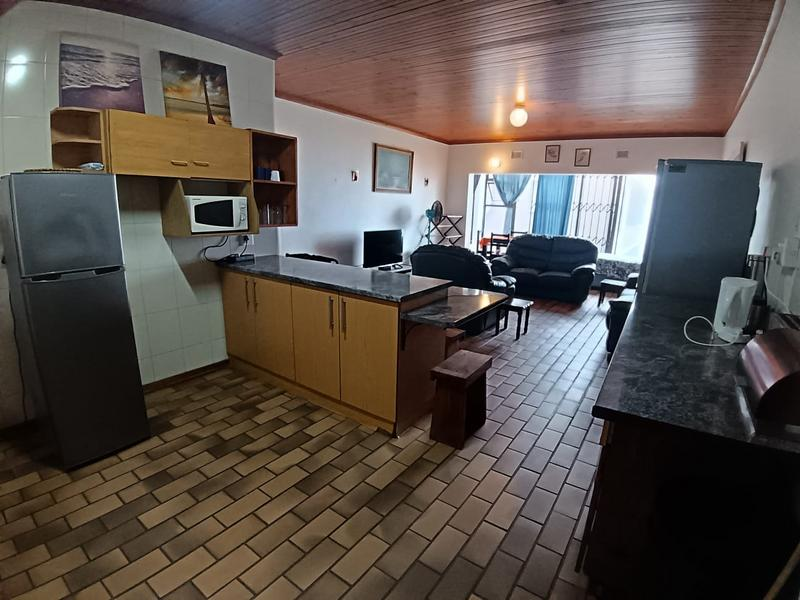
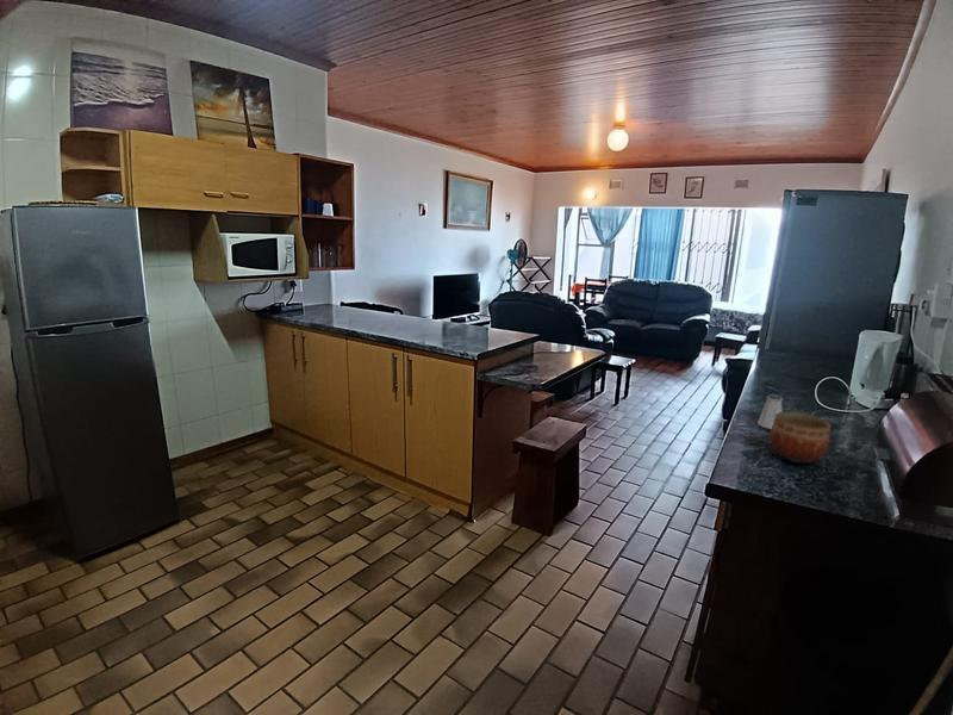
+ bowl (798, 439)
+ saltshaker (772, 410)
